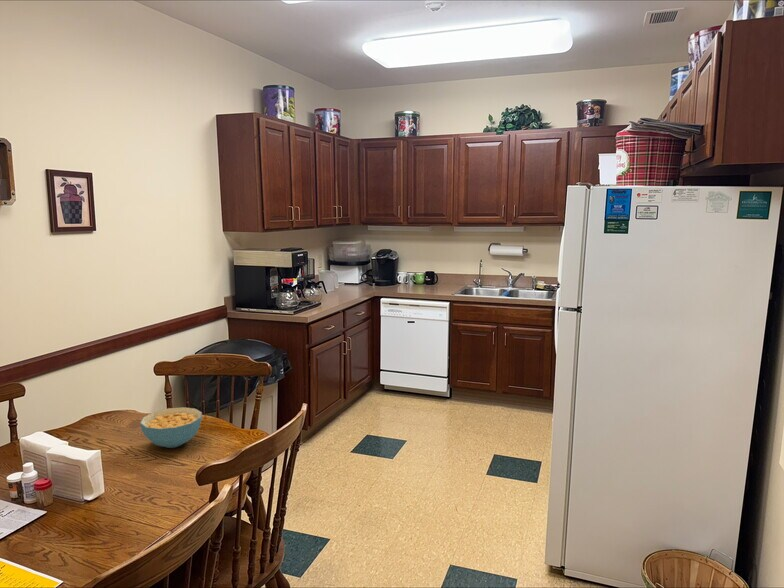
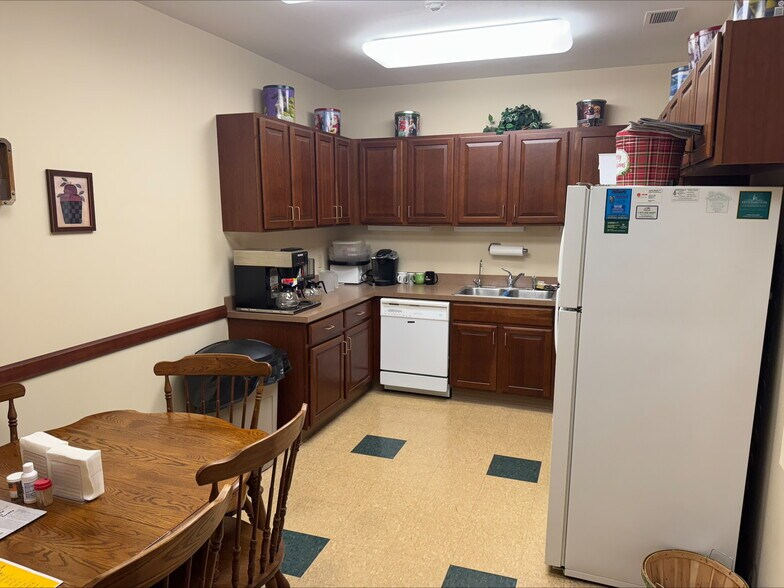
- cereal bowl (172, 430)
